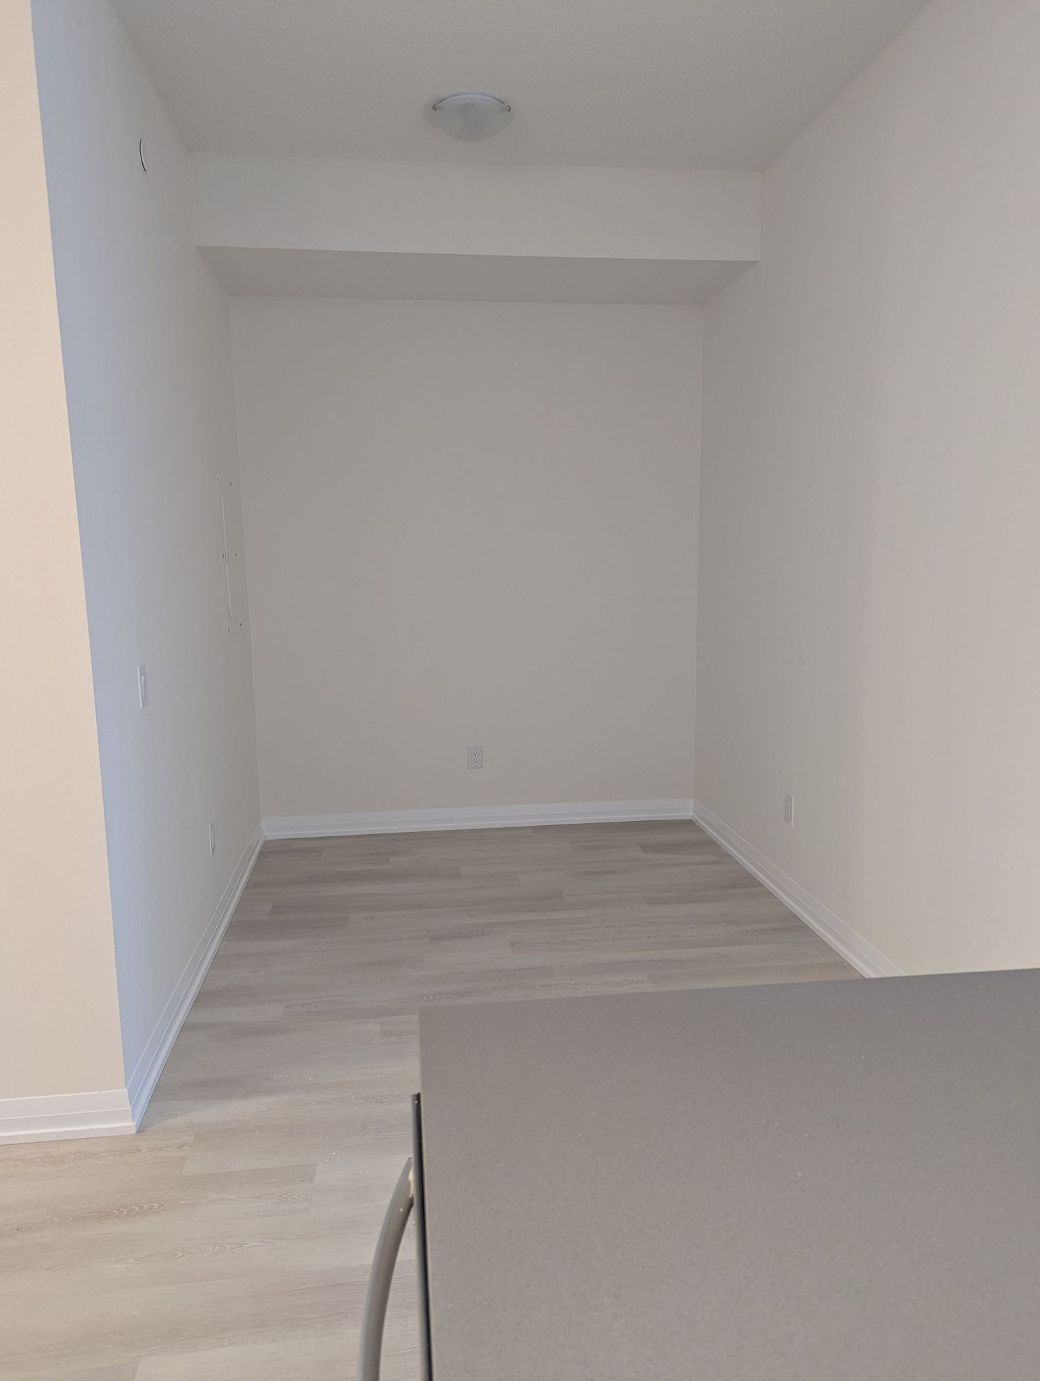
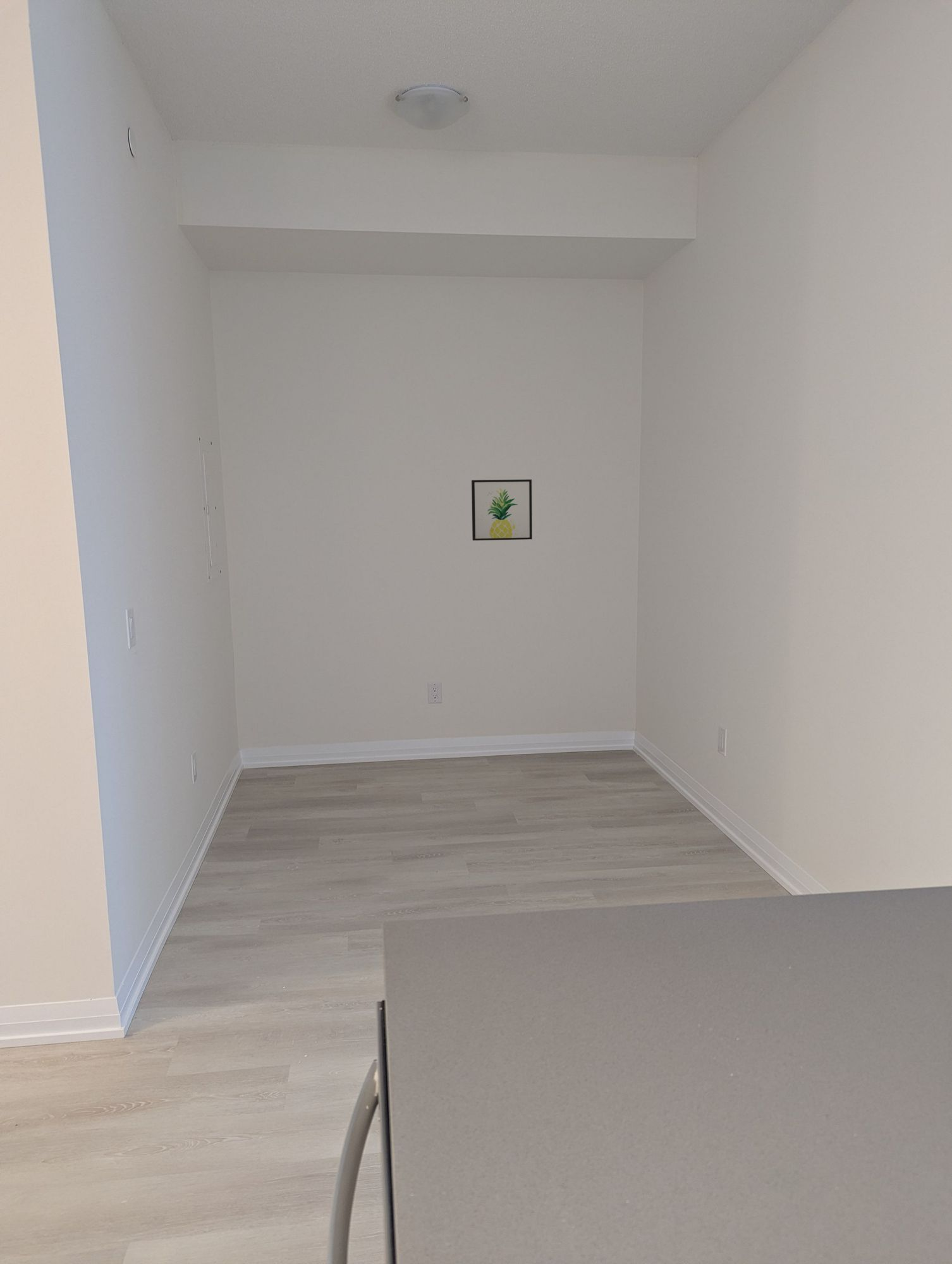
+ wall art (502, 509)
